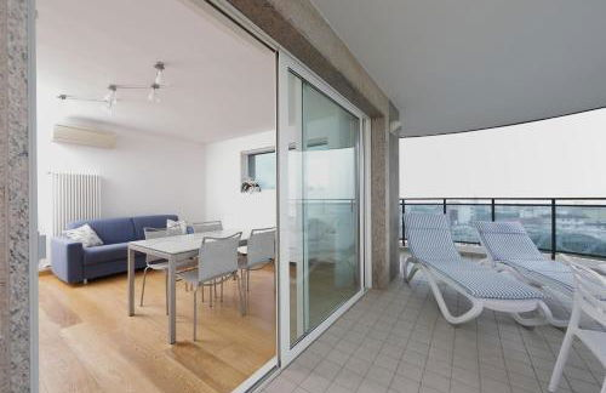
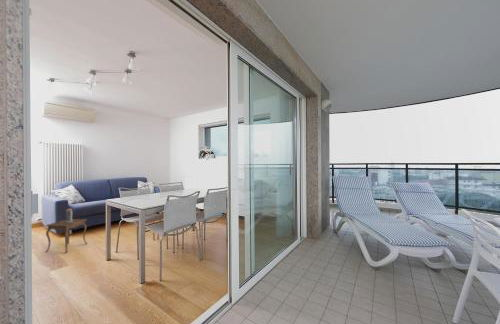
+ side table (67, 227)
